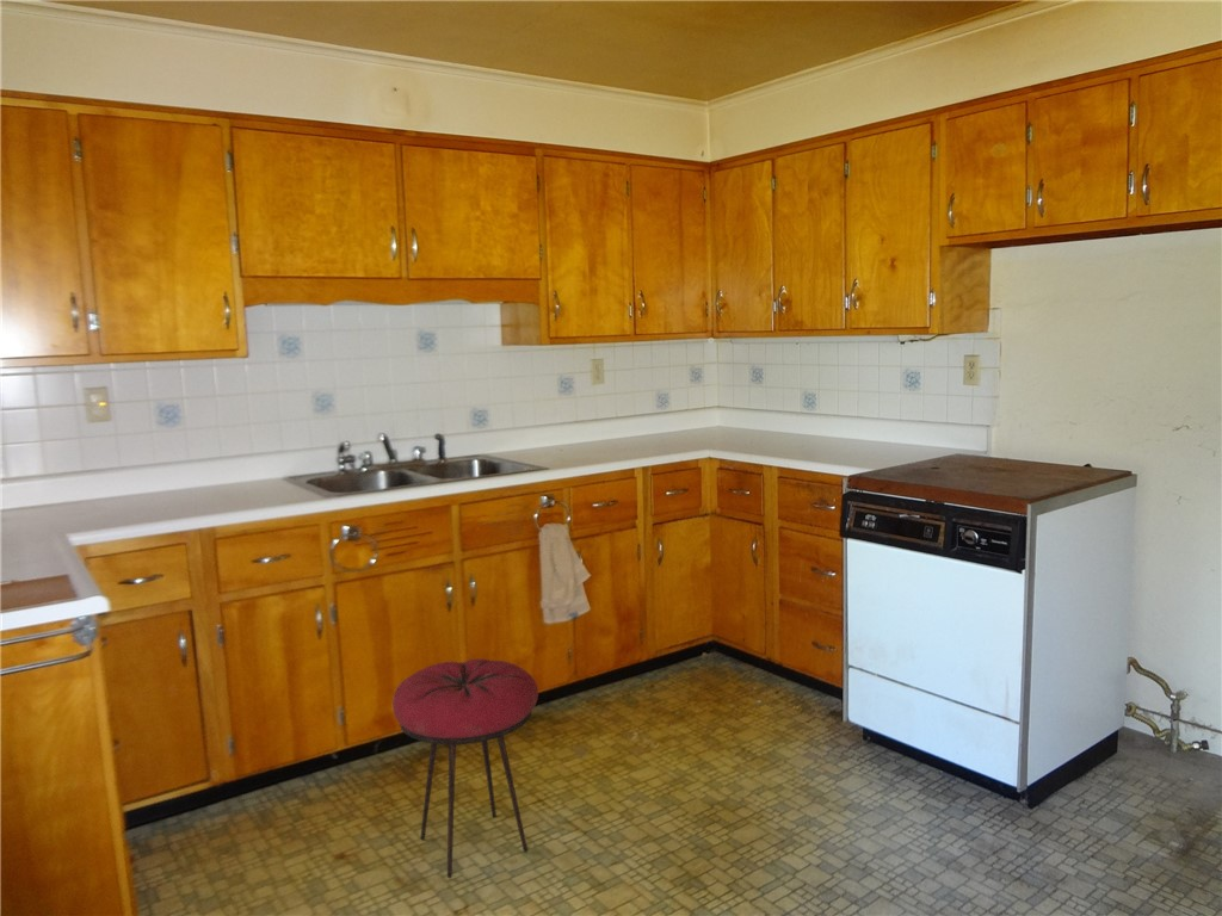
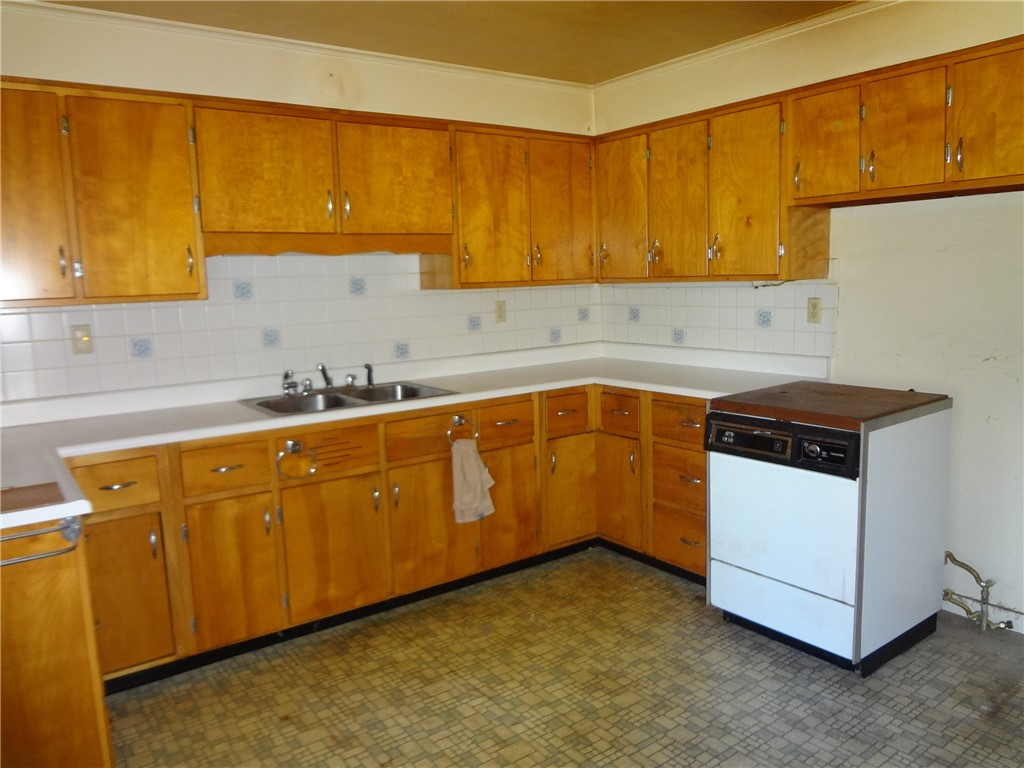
- stool (455, 761)
